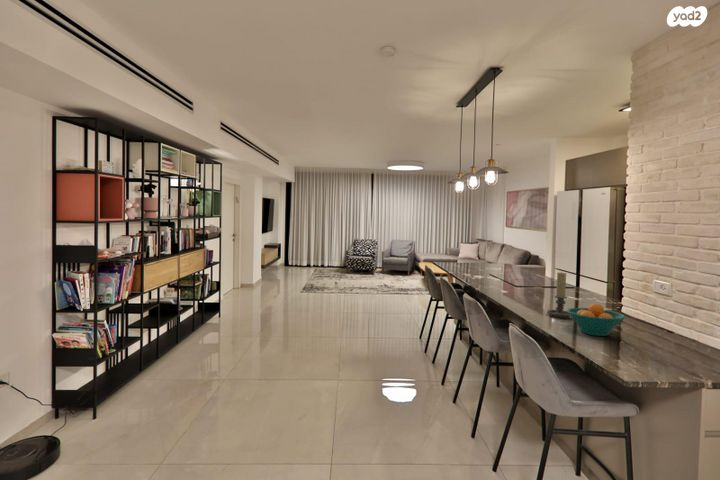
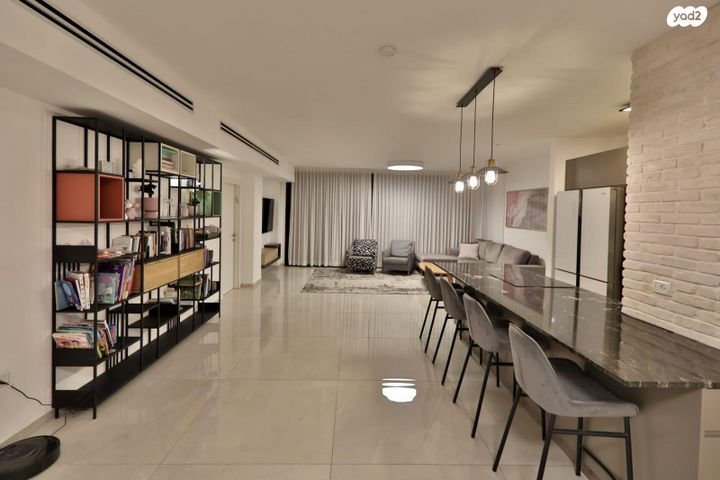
- fruit bowl (595, 318)
- candle holder (560, 293)
